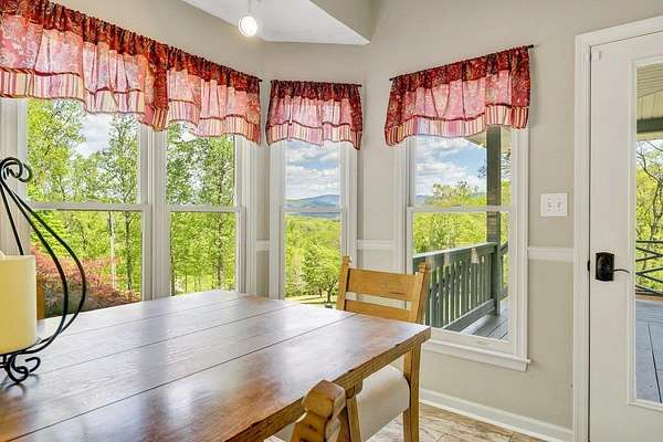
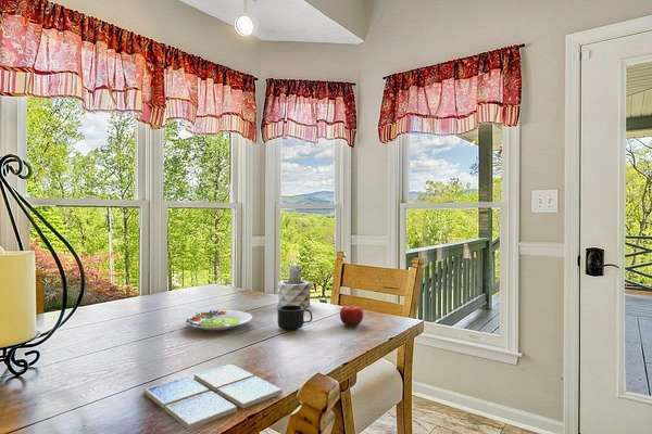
+ succulent plant (293, 284)
+ salad plate (218, 320)
+ drink coaster (213, 392)
+ mug (294, 318)
+ fruit (351, 314)
